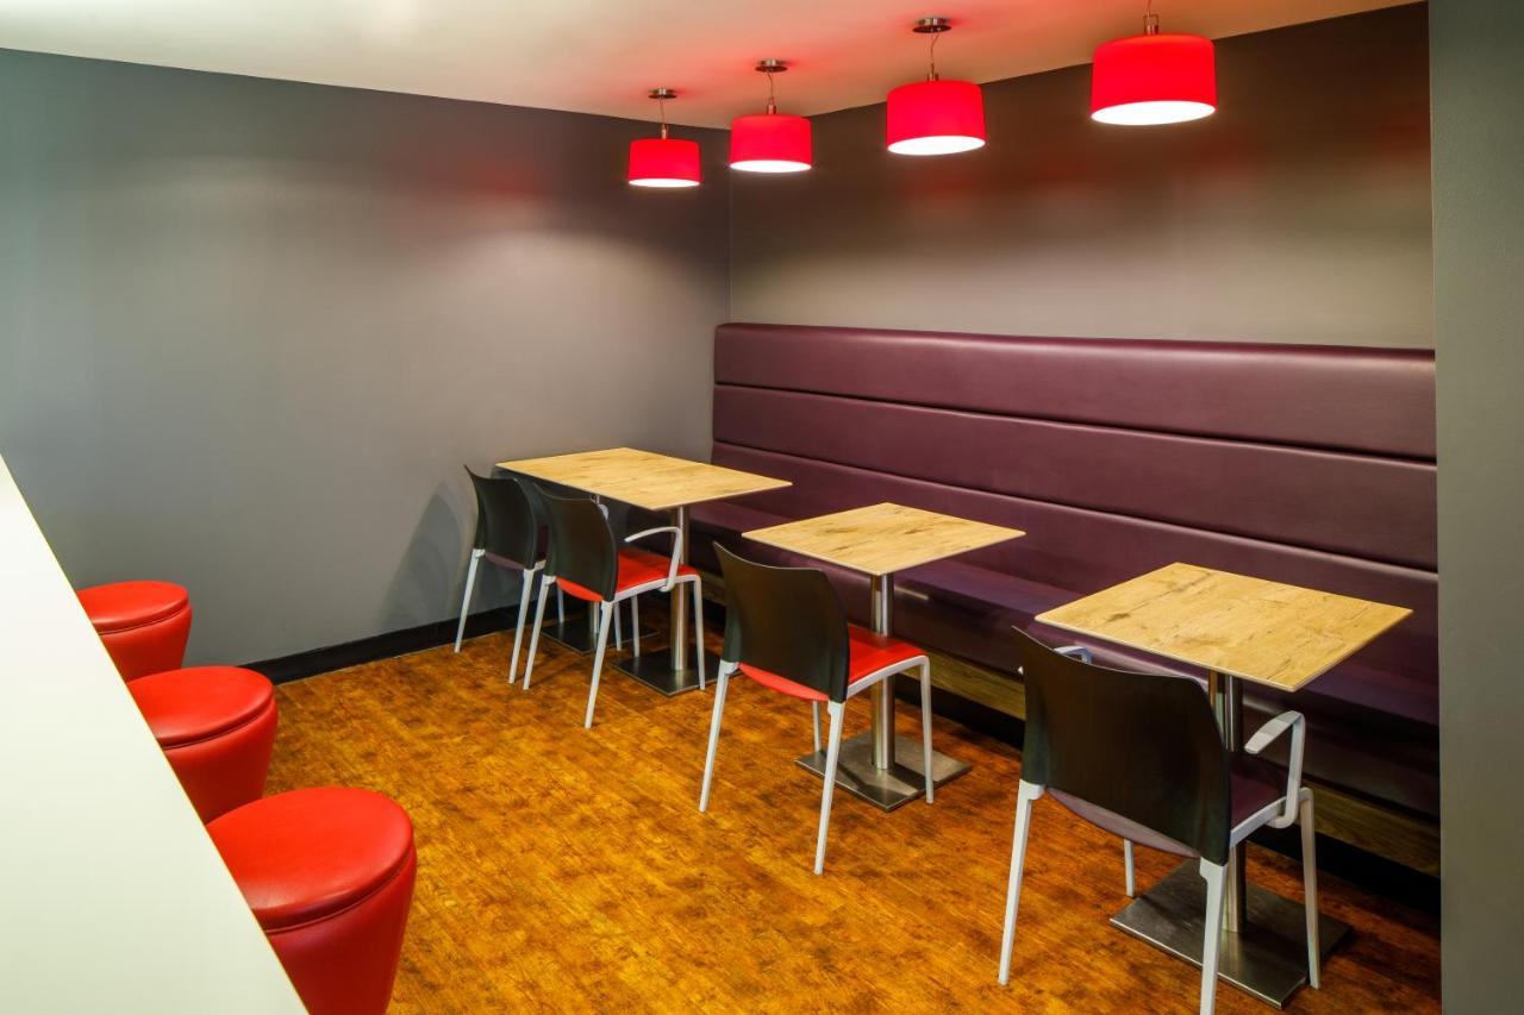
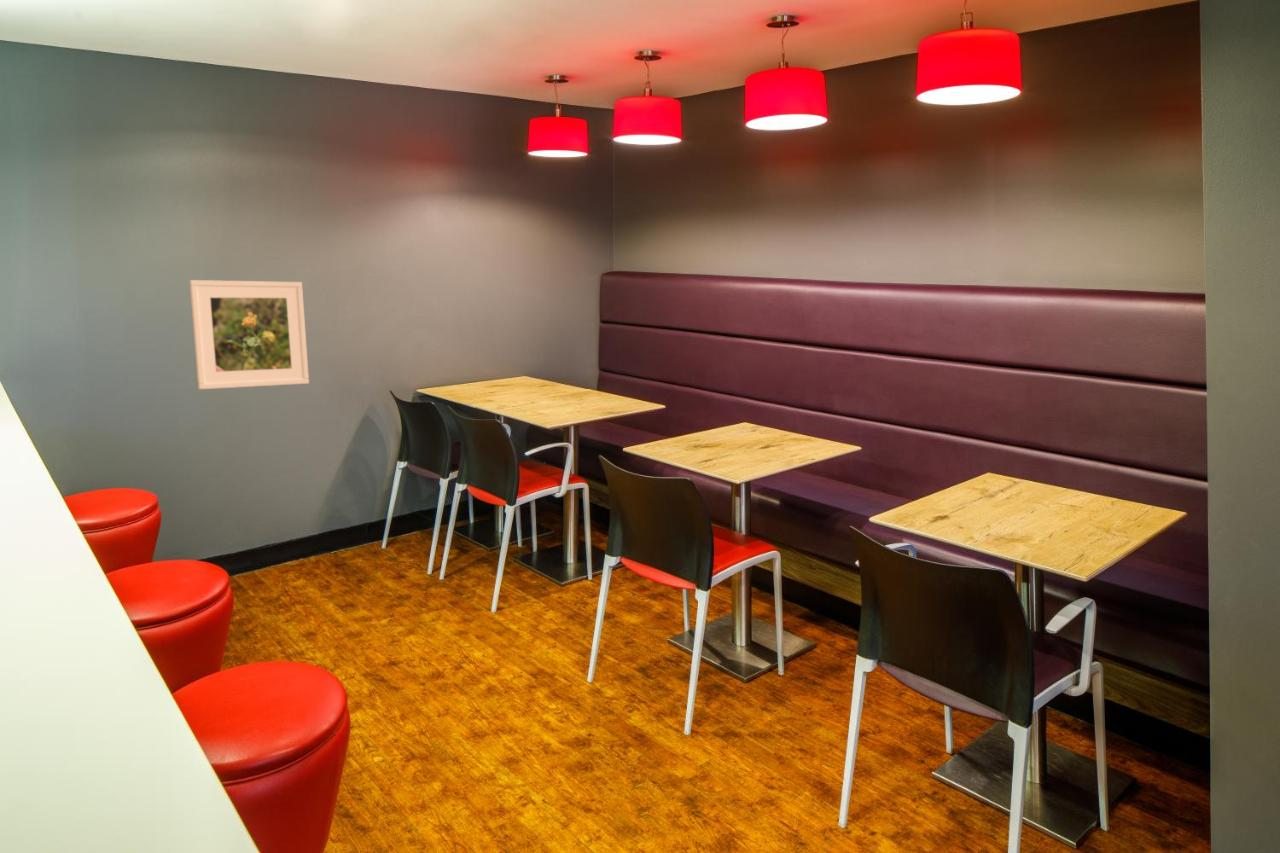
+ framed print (251, 334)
